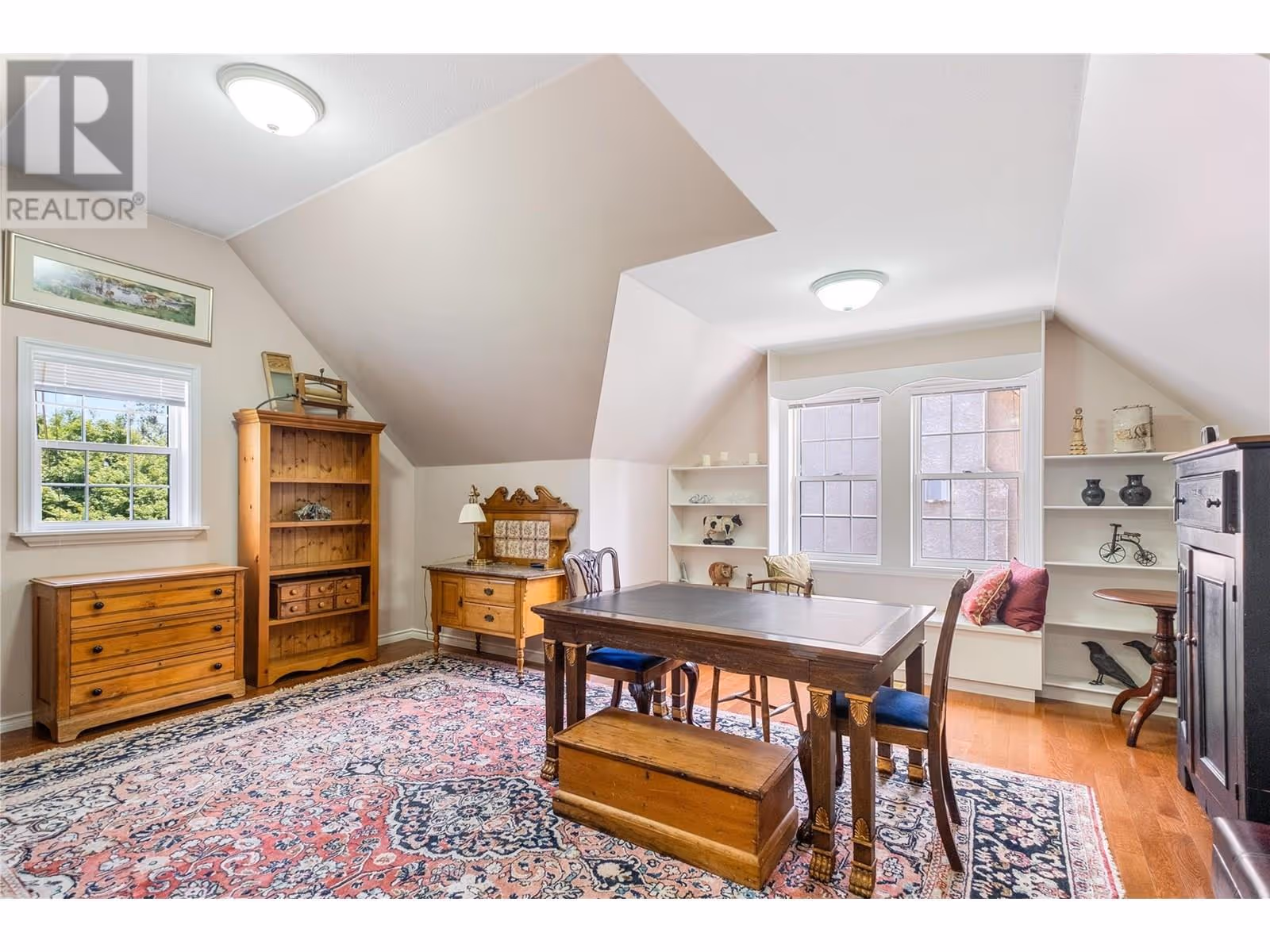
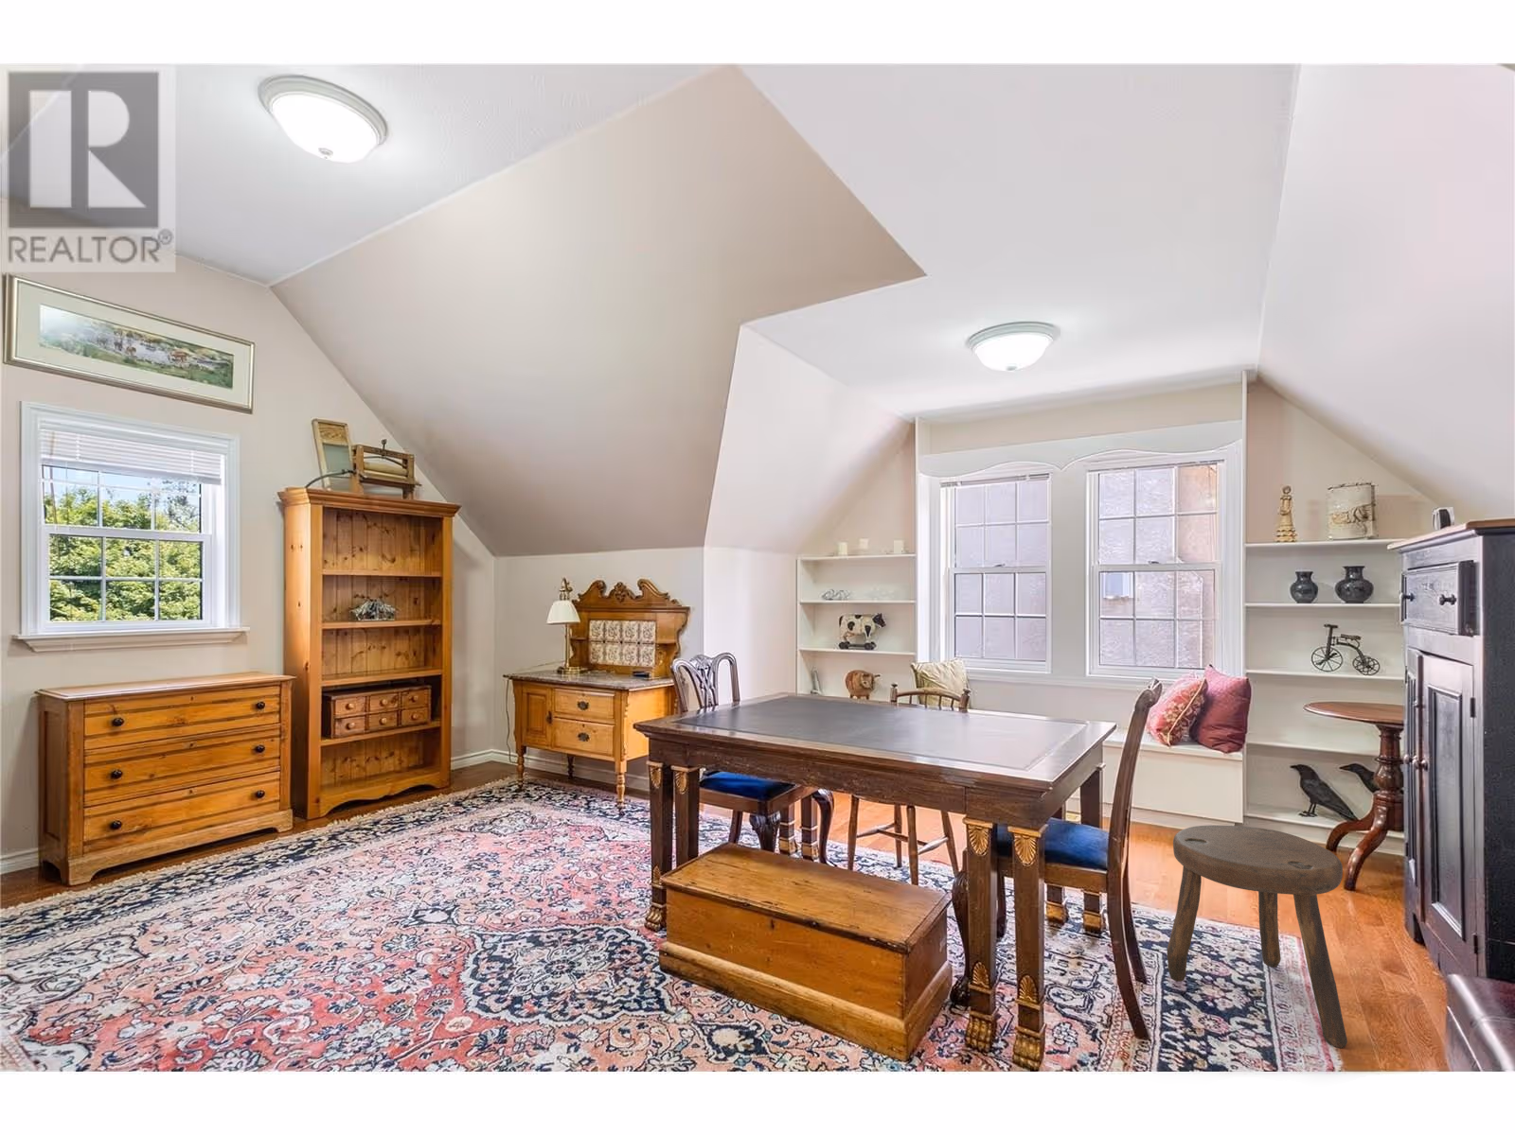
+ stool (1261, 923)
